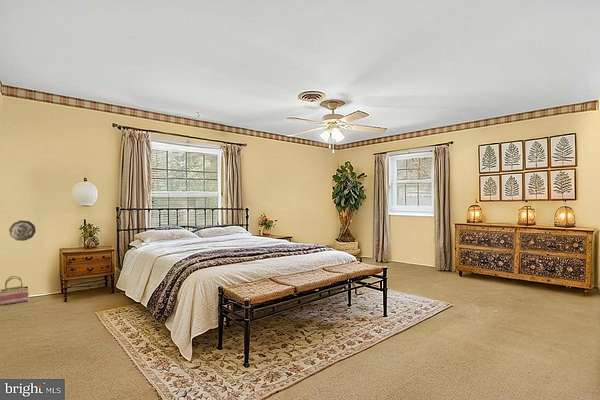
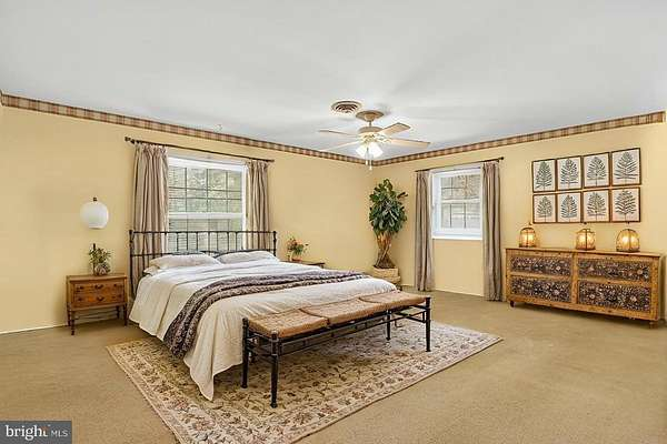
- basket (14, 289)
- decorative plate (22, 230)
